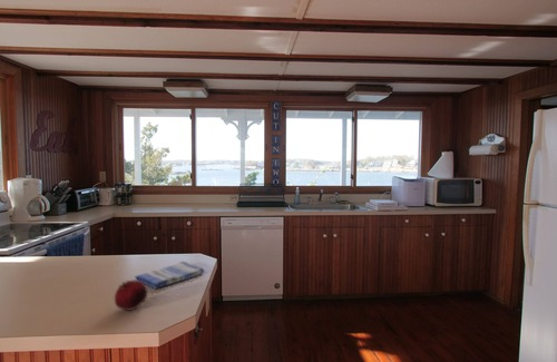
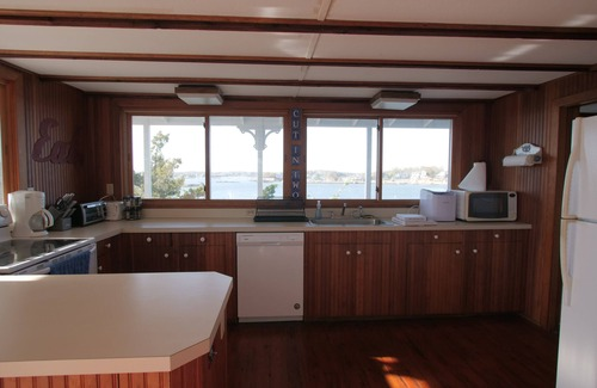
- dish towel (170, 273)
- fruit (130, 293)
